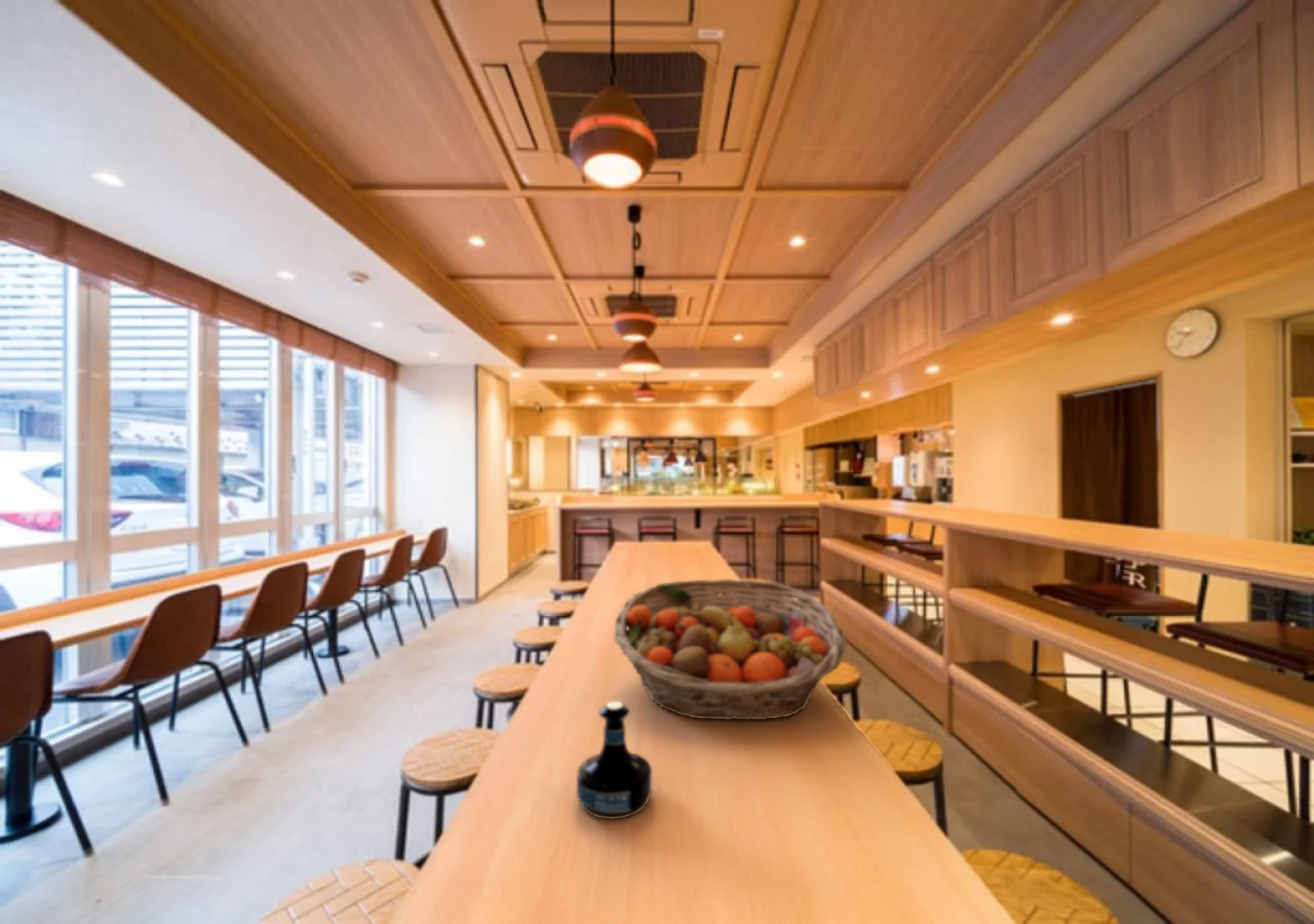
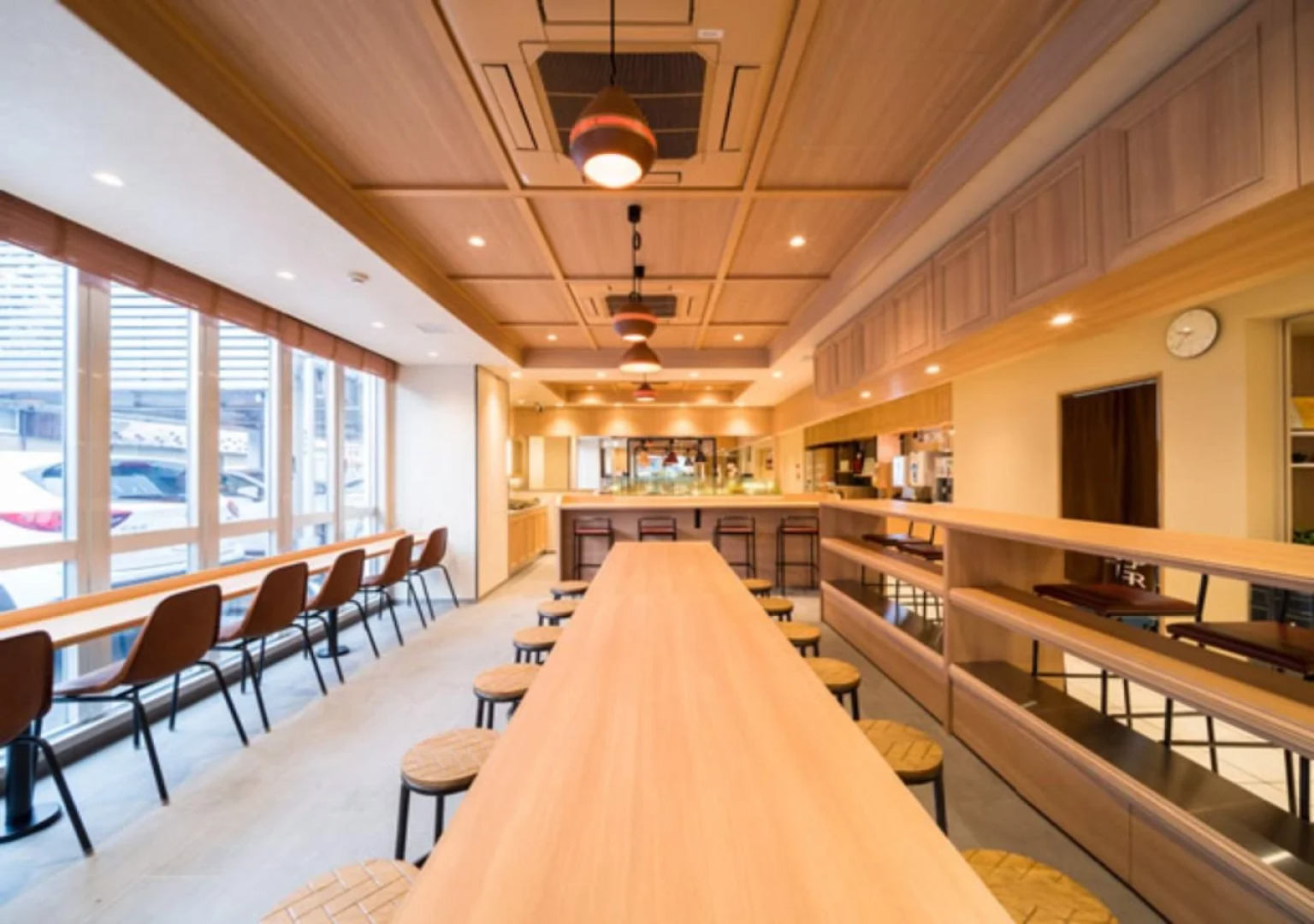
- fruit basket (726, 642)
- tequila bottle (614, 751)
